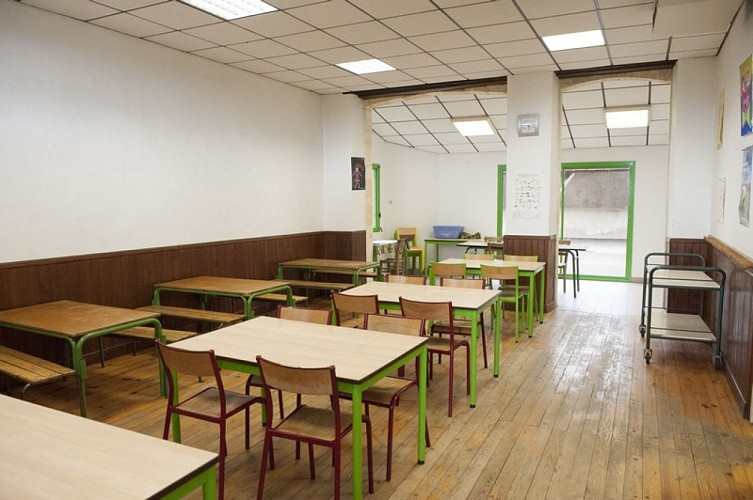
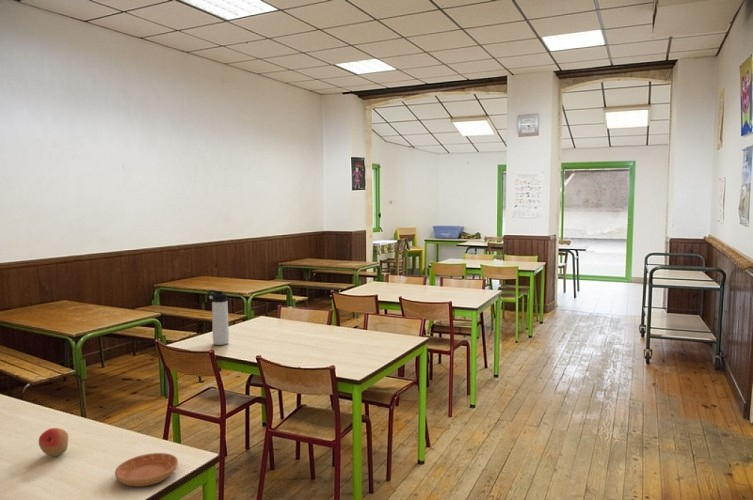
+ thermos bottle (217, 317)
+ saucer (147, 470)
+ fruit (53, 441)
